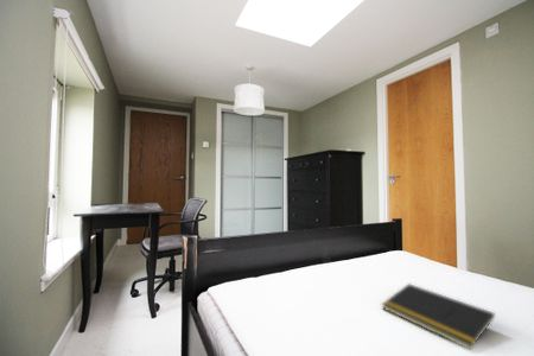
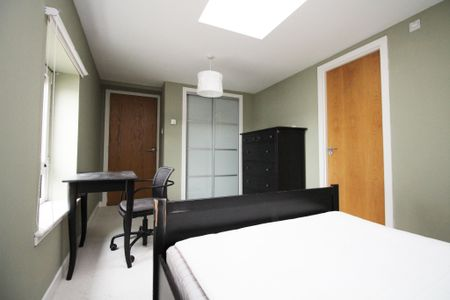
- notepad (433, 310)
